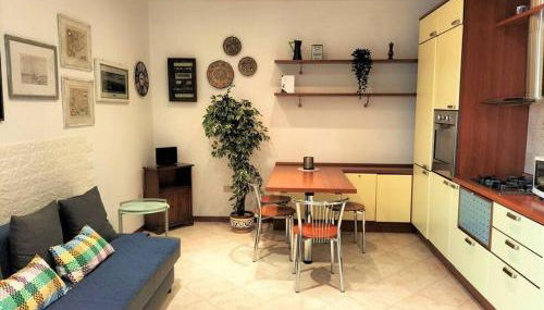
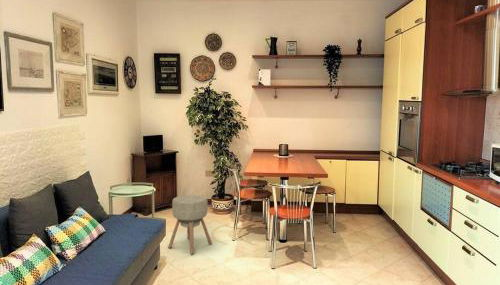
+ ottoman (190, 222)
